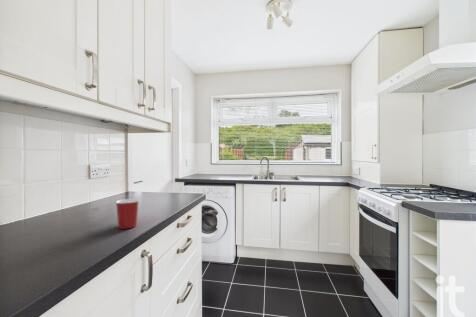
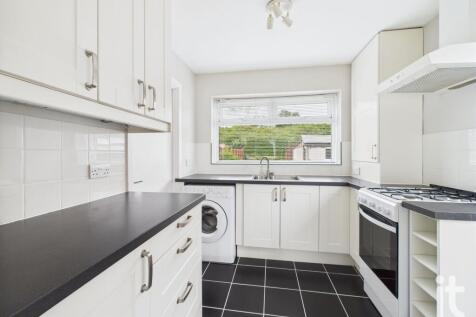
- mug (127, 212)
